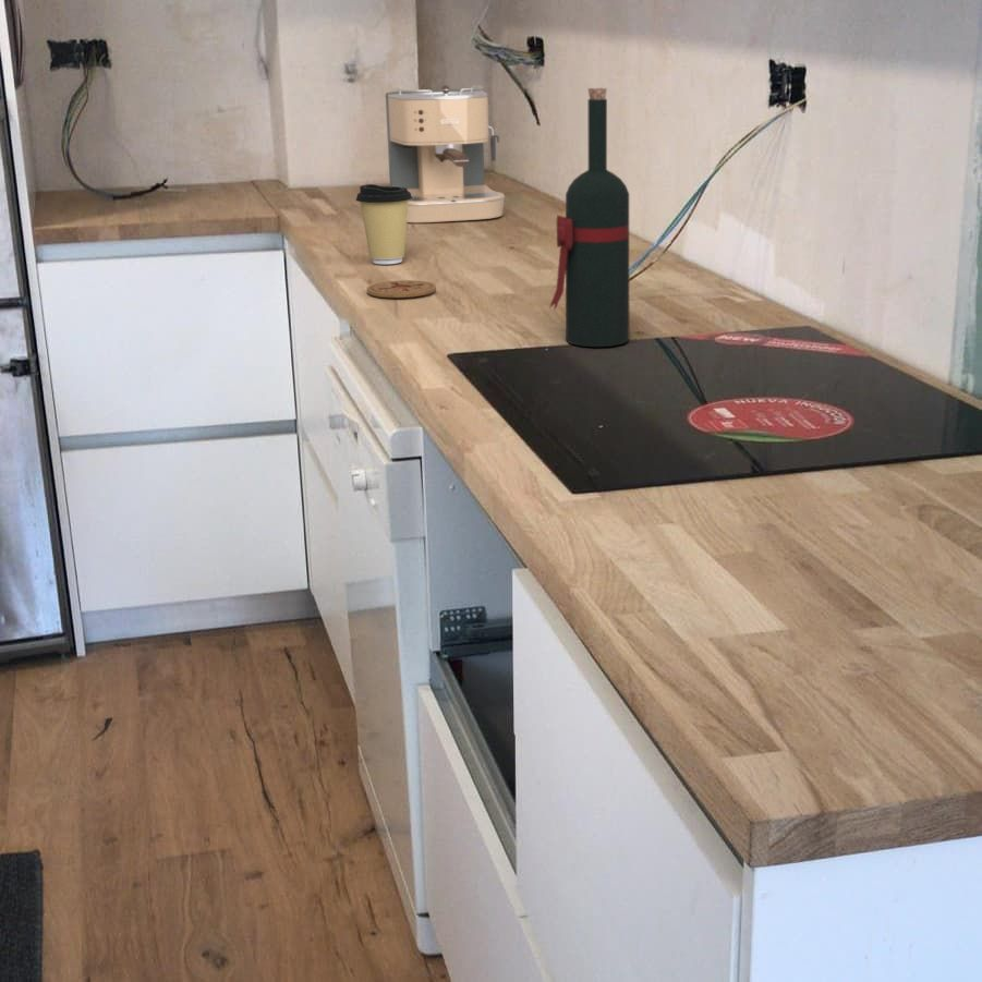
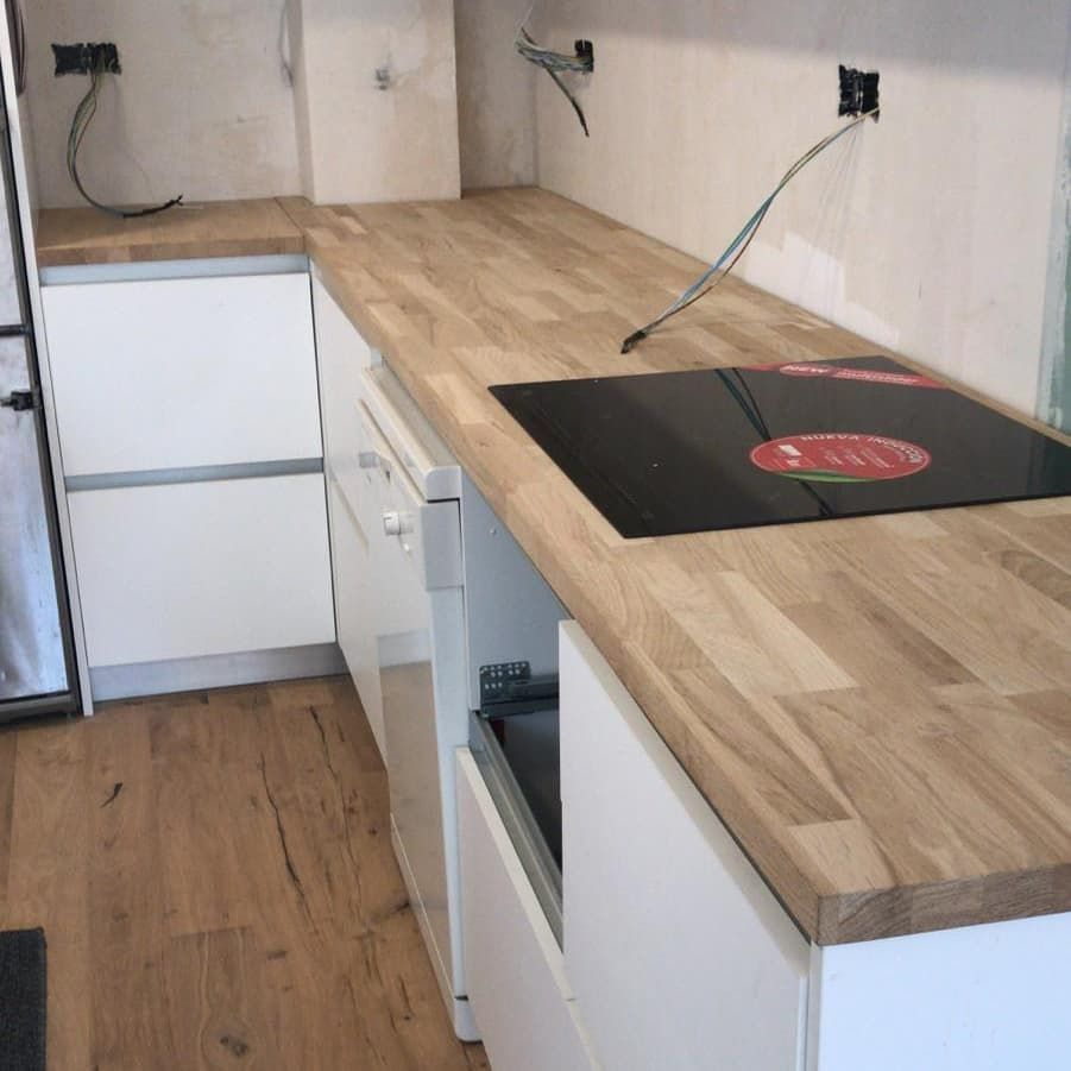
- coffee maker (442, 150)
- coaster (401, 289)
- wine bottle (589, 218)
- coffee cup (385, 223)
